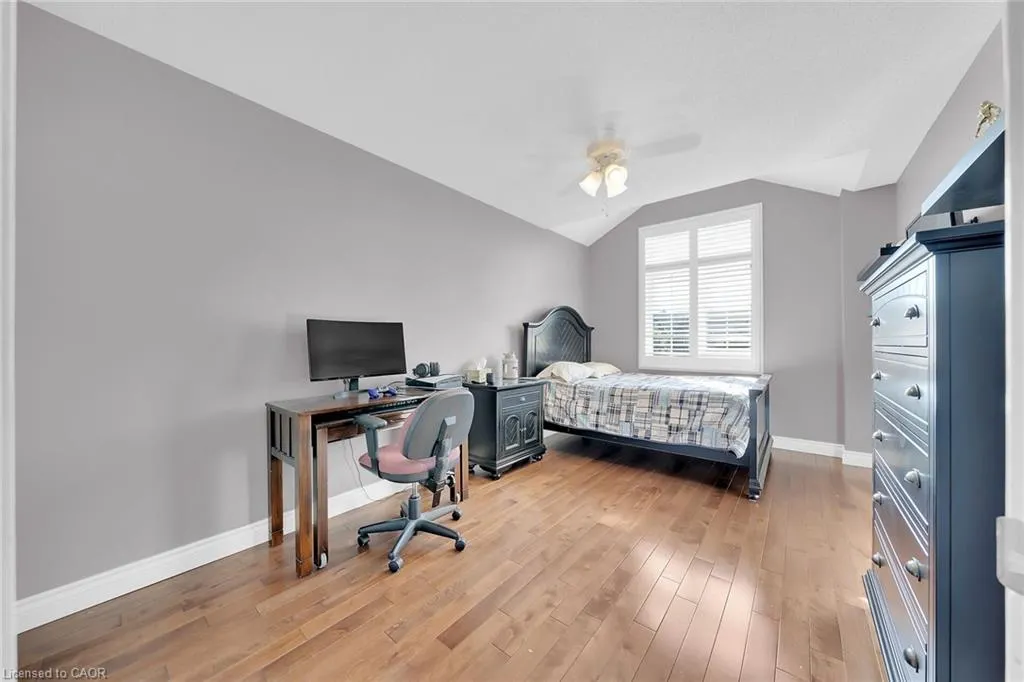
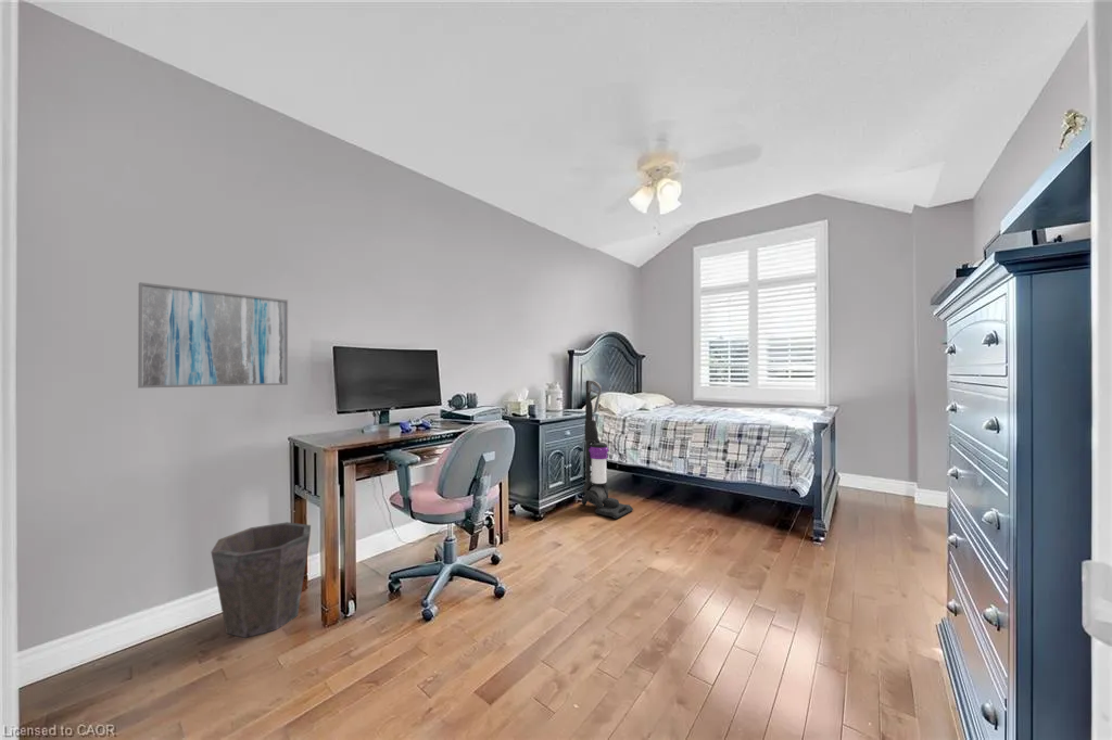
+ waste bin (264, 577)
+ wall art (220, 339)
+ vacuum cleaner (602, 445)
